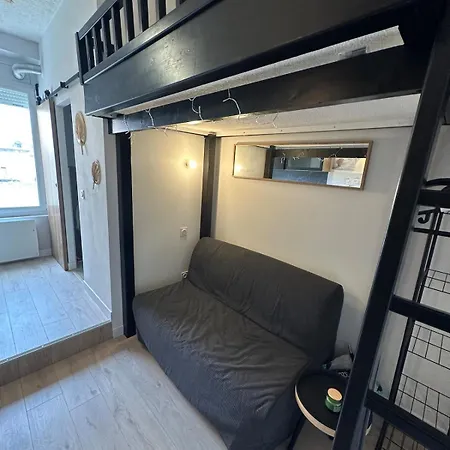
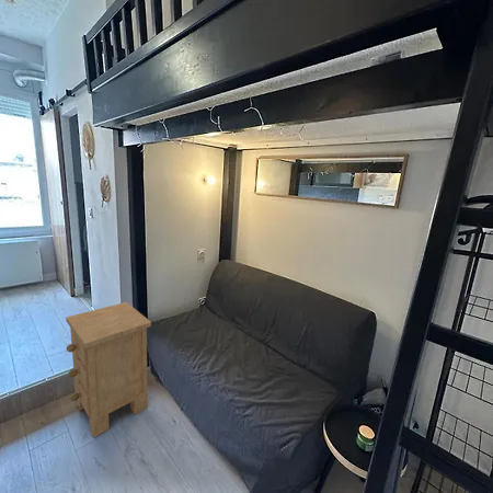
+ nightstand (106, 366)
